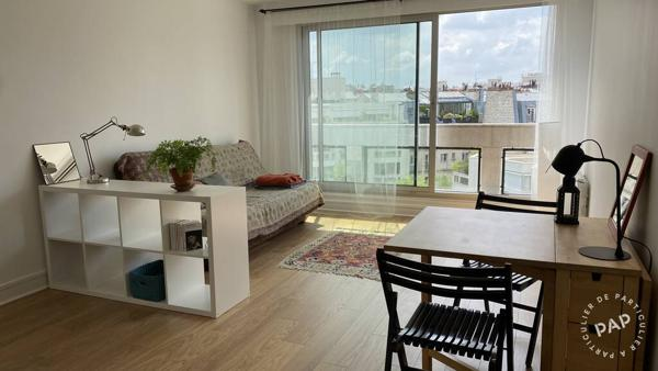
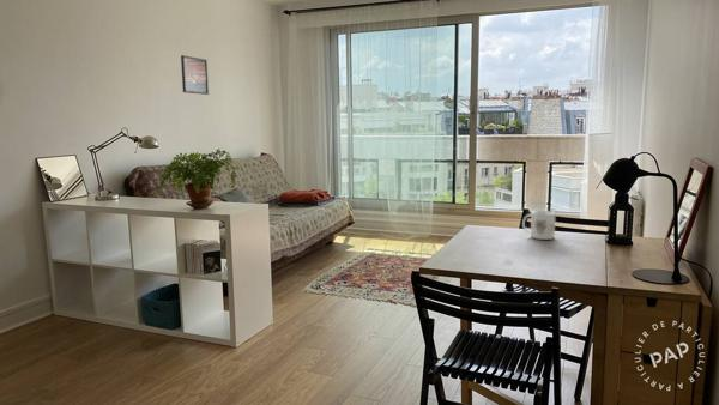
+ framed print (194, 75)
+ mug (539, 224)
